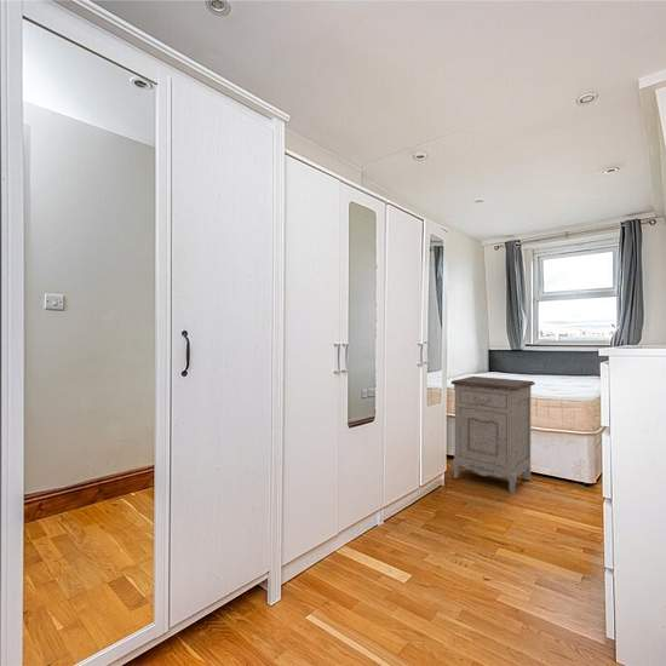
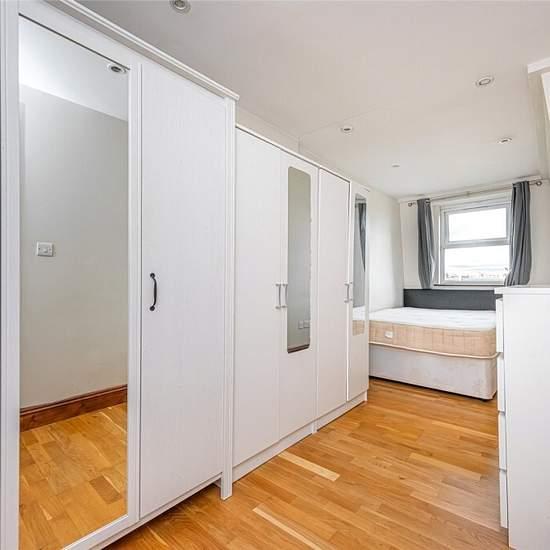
- nightstand (489, 430)
